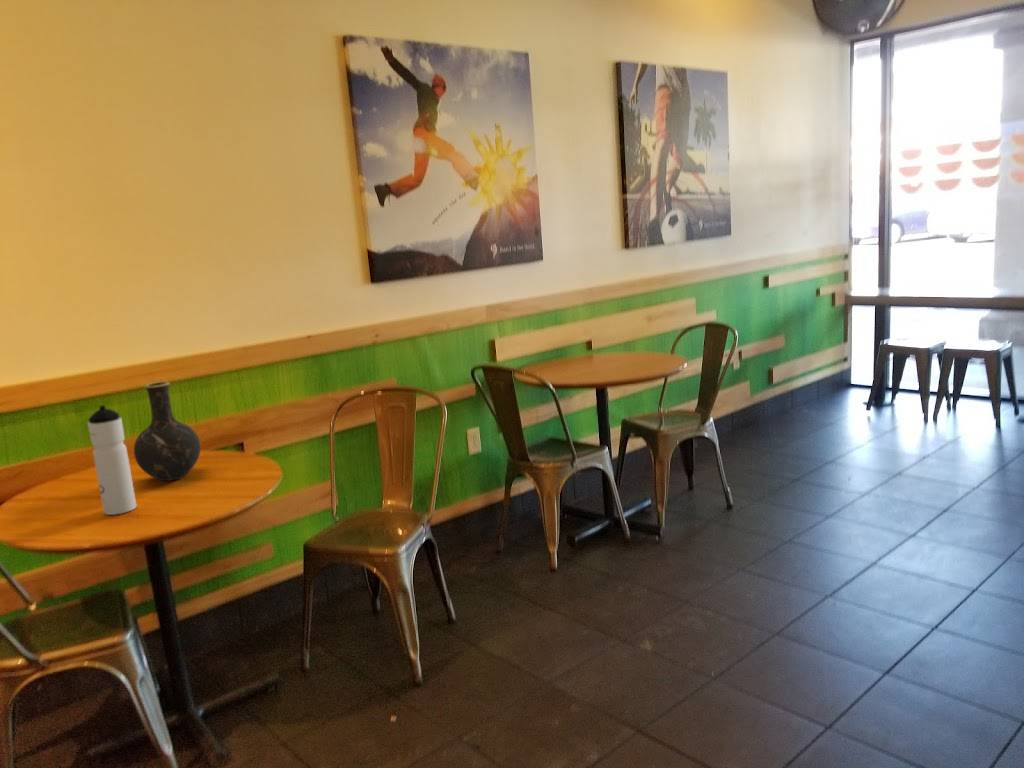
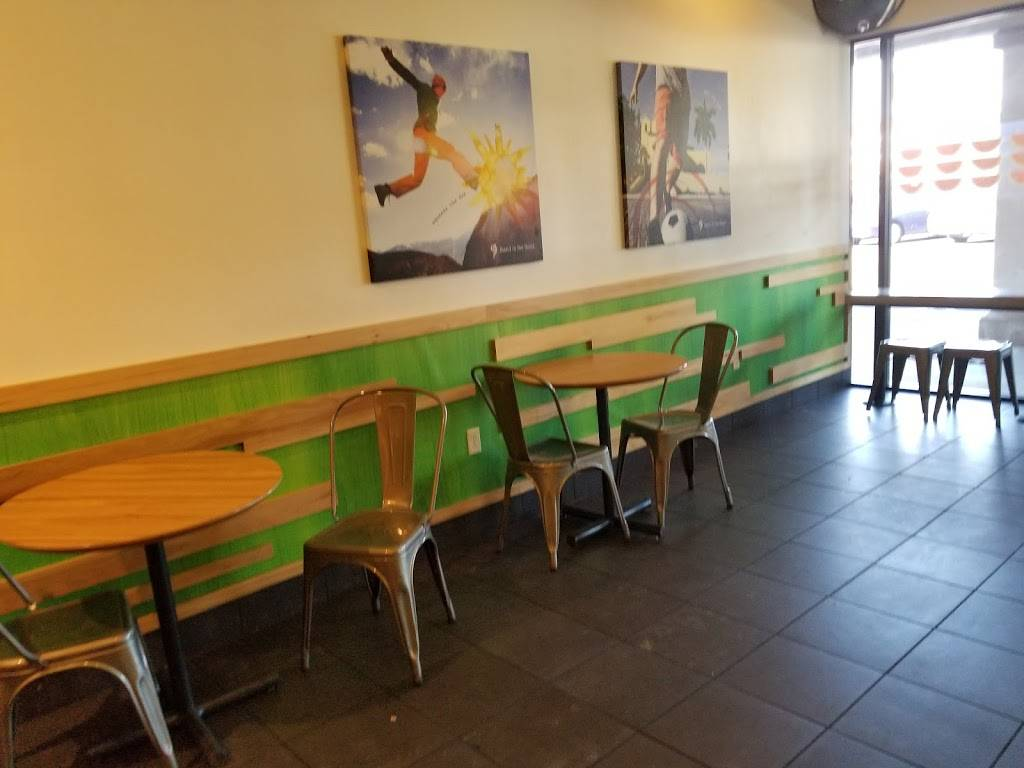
- vase (164, 431)
- water bottle (111, 458)
